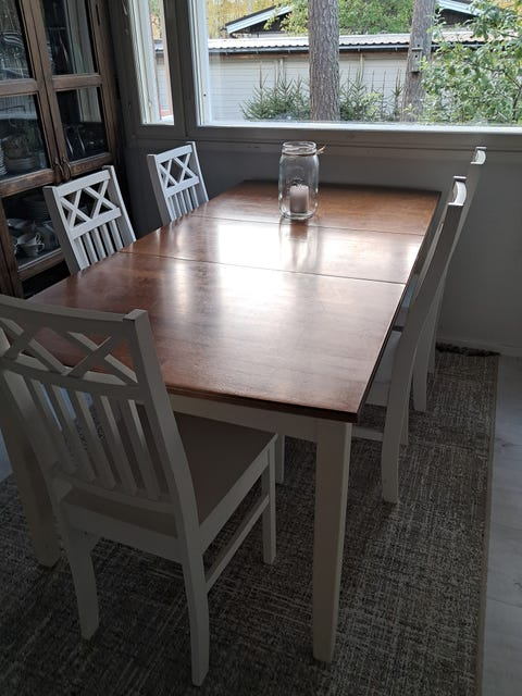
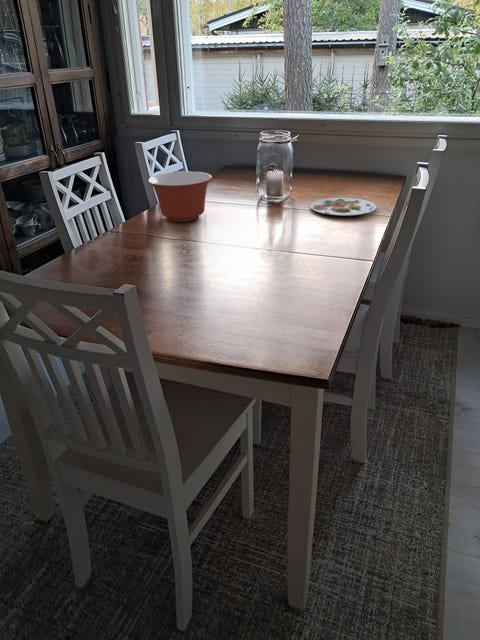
+ plate (342, 207)
+ mixing bowl (181, 198)
